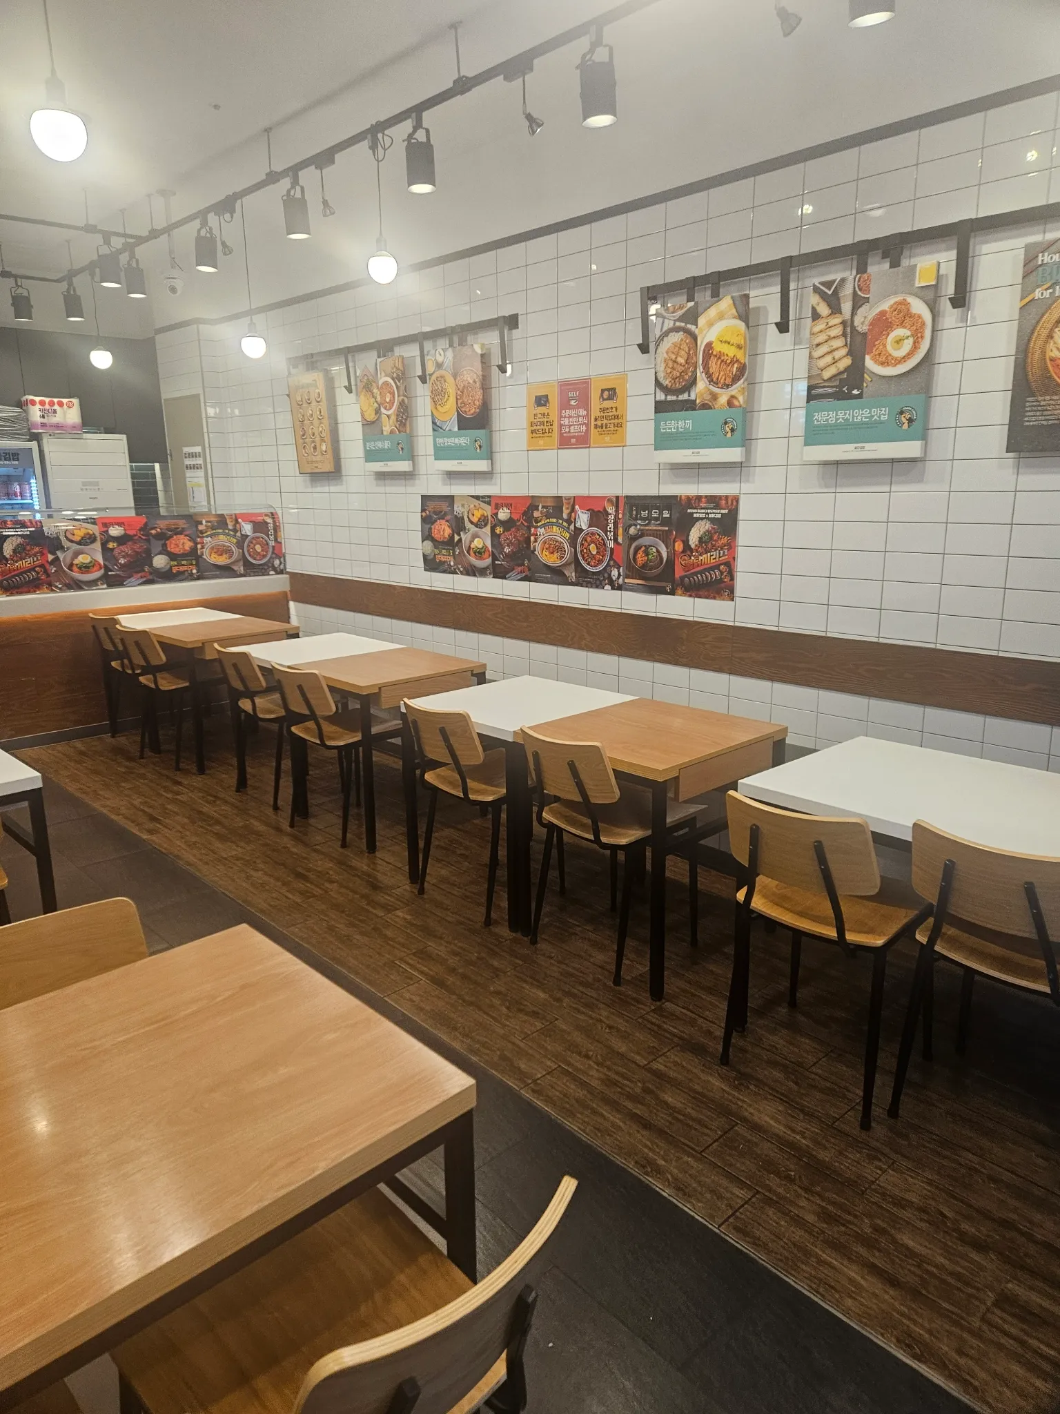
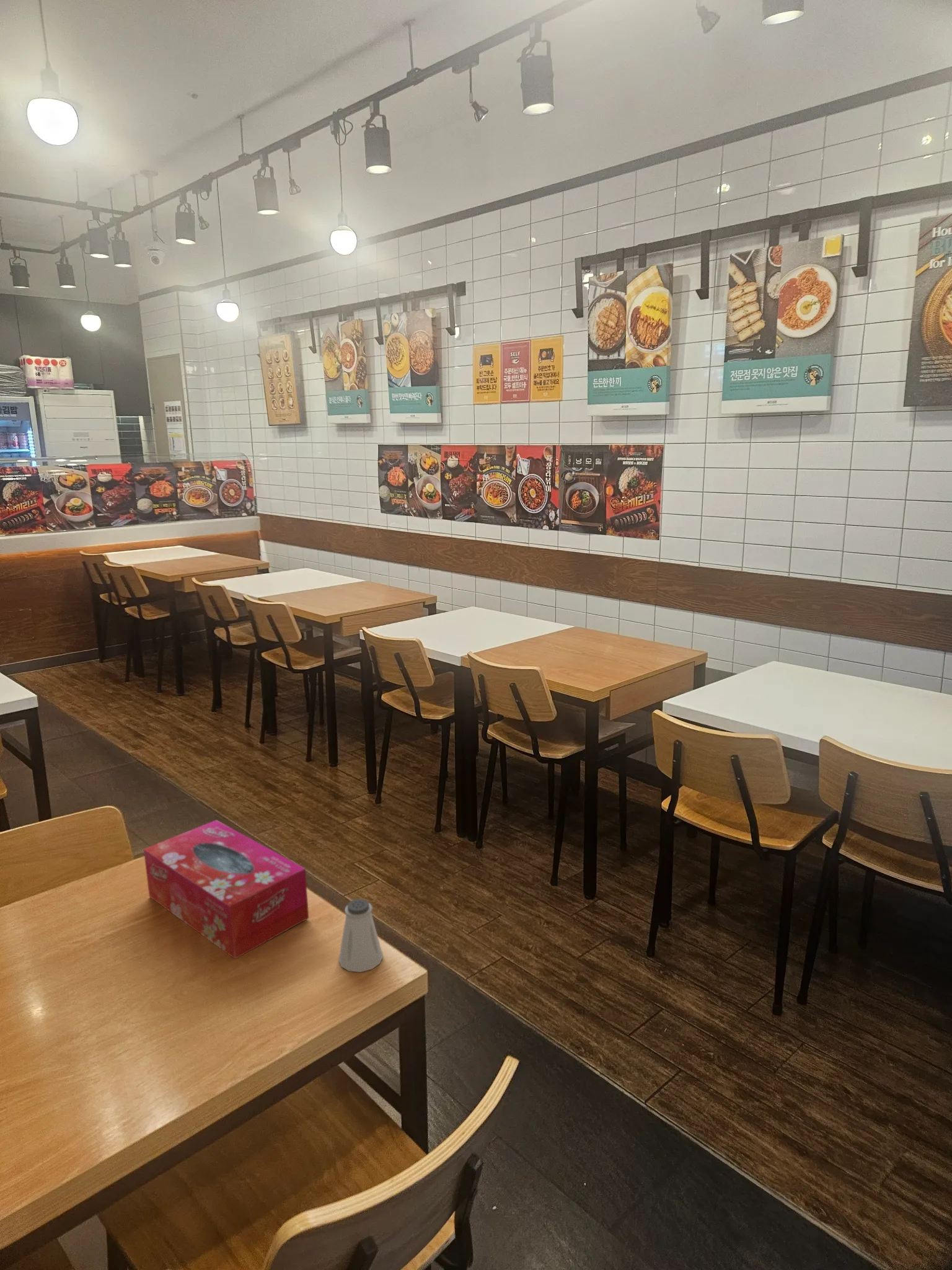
+ saltshaker (359, 931)
+ tissue box (224, 882)
